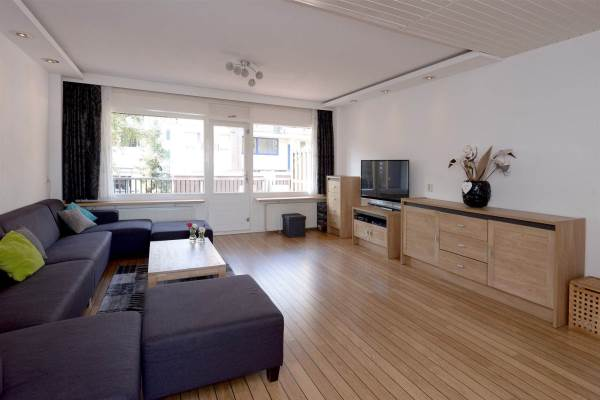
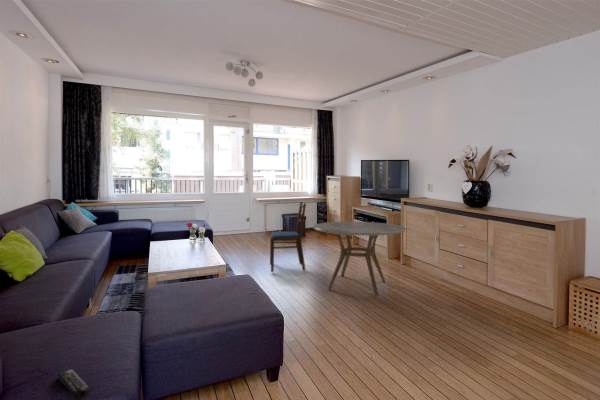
+ dining table (357, 256)
+ remote control (72, 382)
+ dining chair (286, 235)
